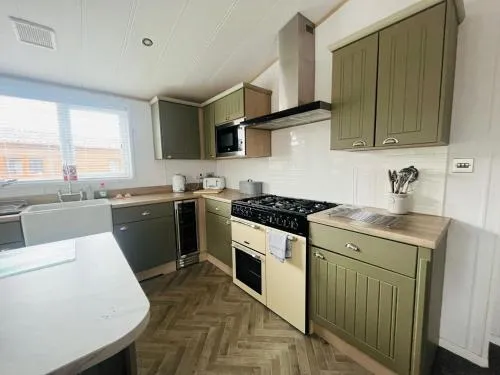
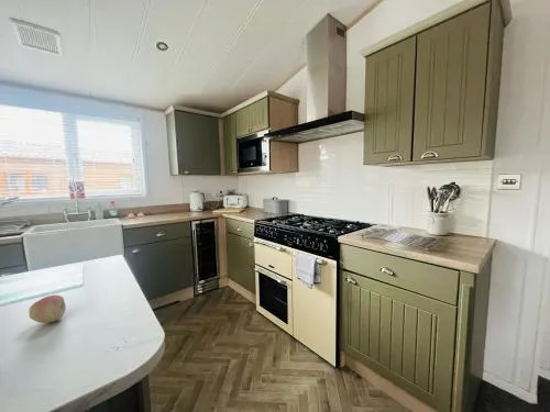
+ fruit (47, 310)
